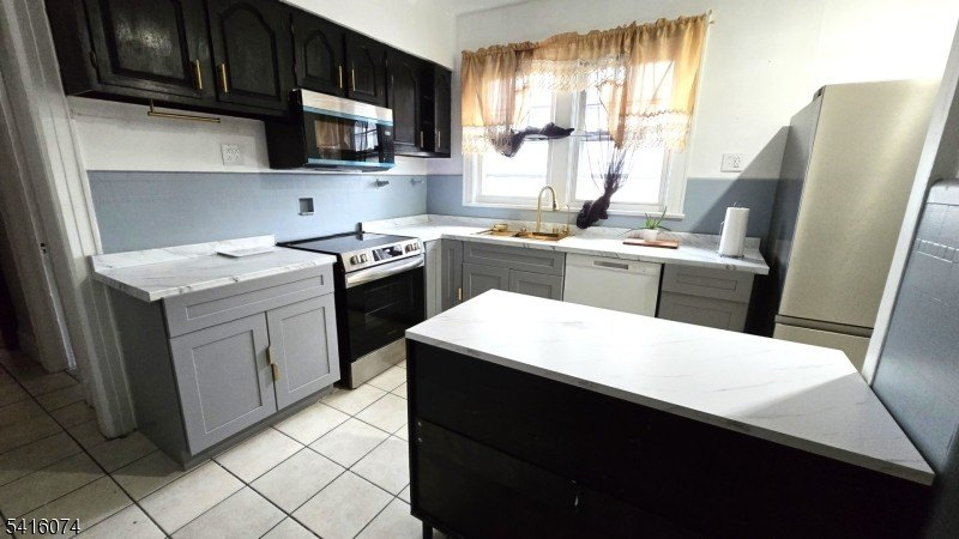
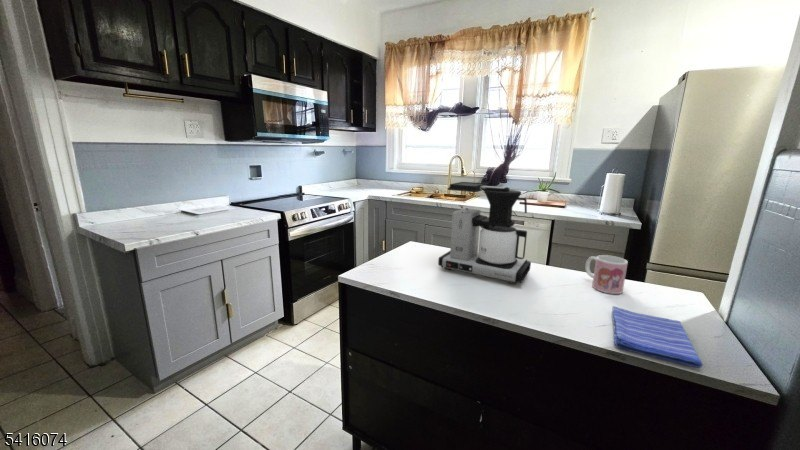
+ mug (605, 272)
+ coffee maker (486, 229)
+ dish towel (650, 332)
